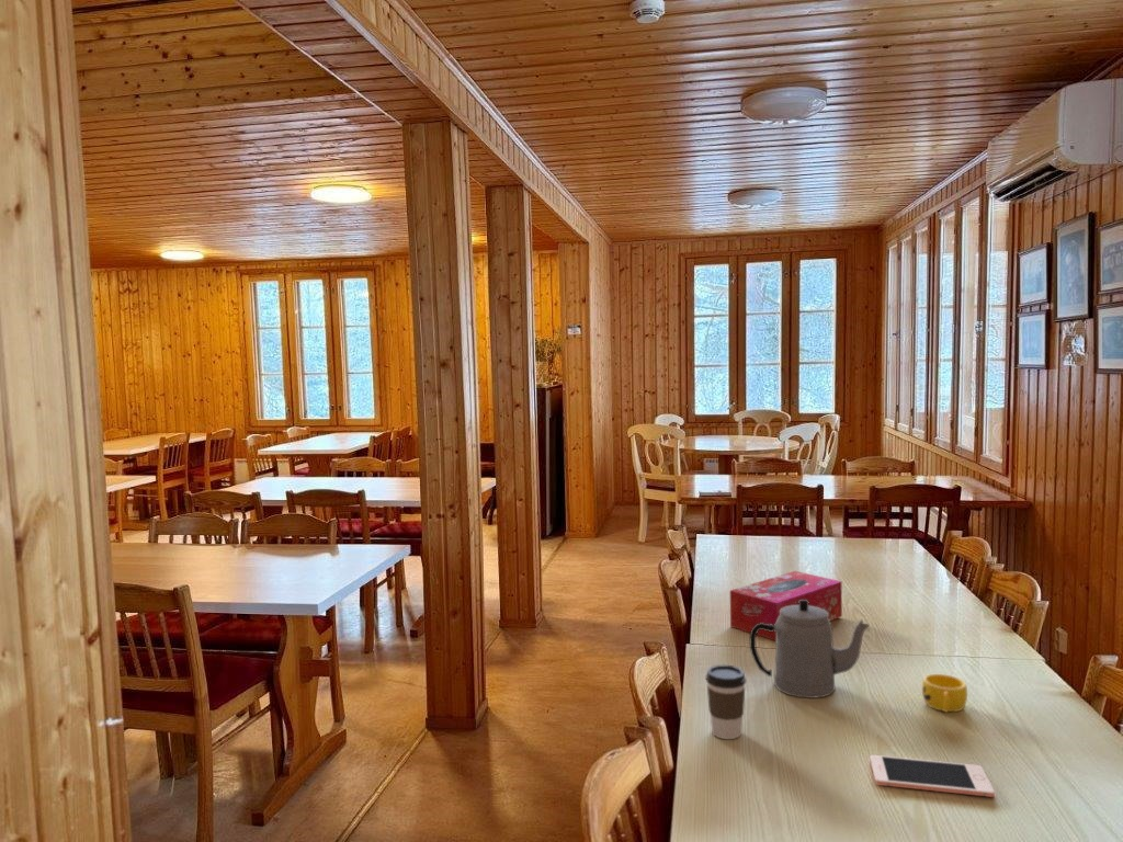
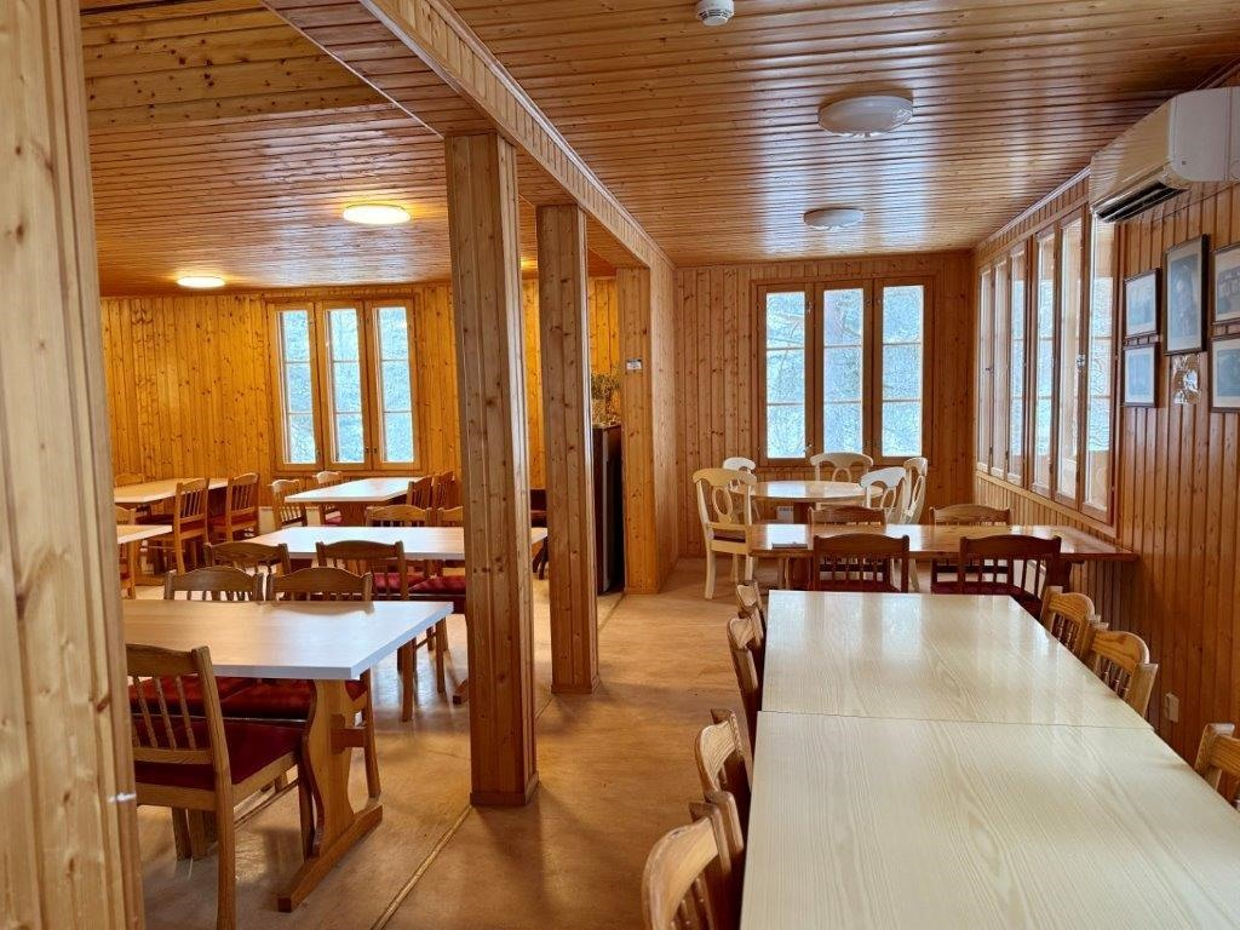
- teapot (808, 642)
- coffee cup (726, 702)
- cup (944, 695)
- tissue box (786, 603)
- cell phone (929, 775)
